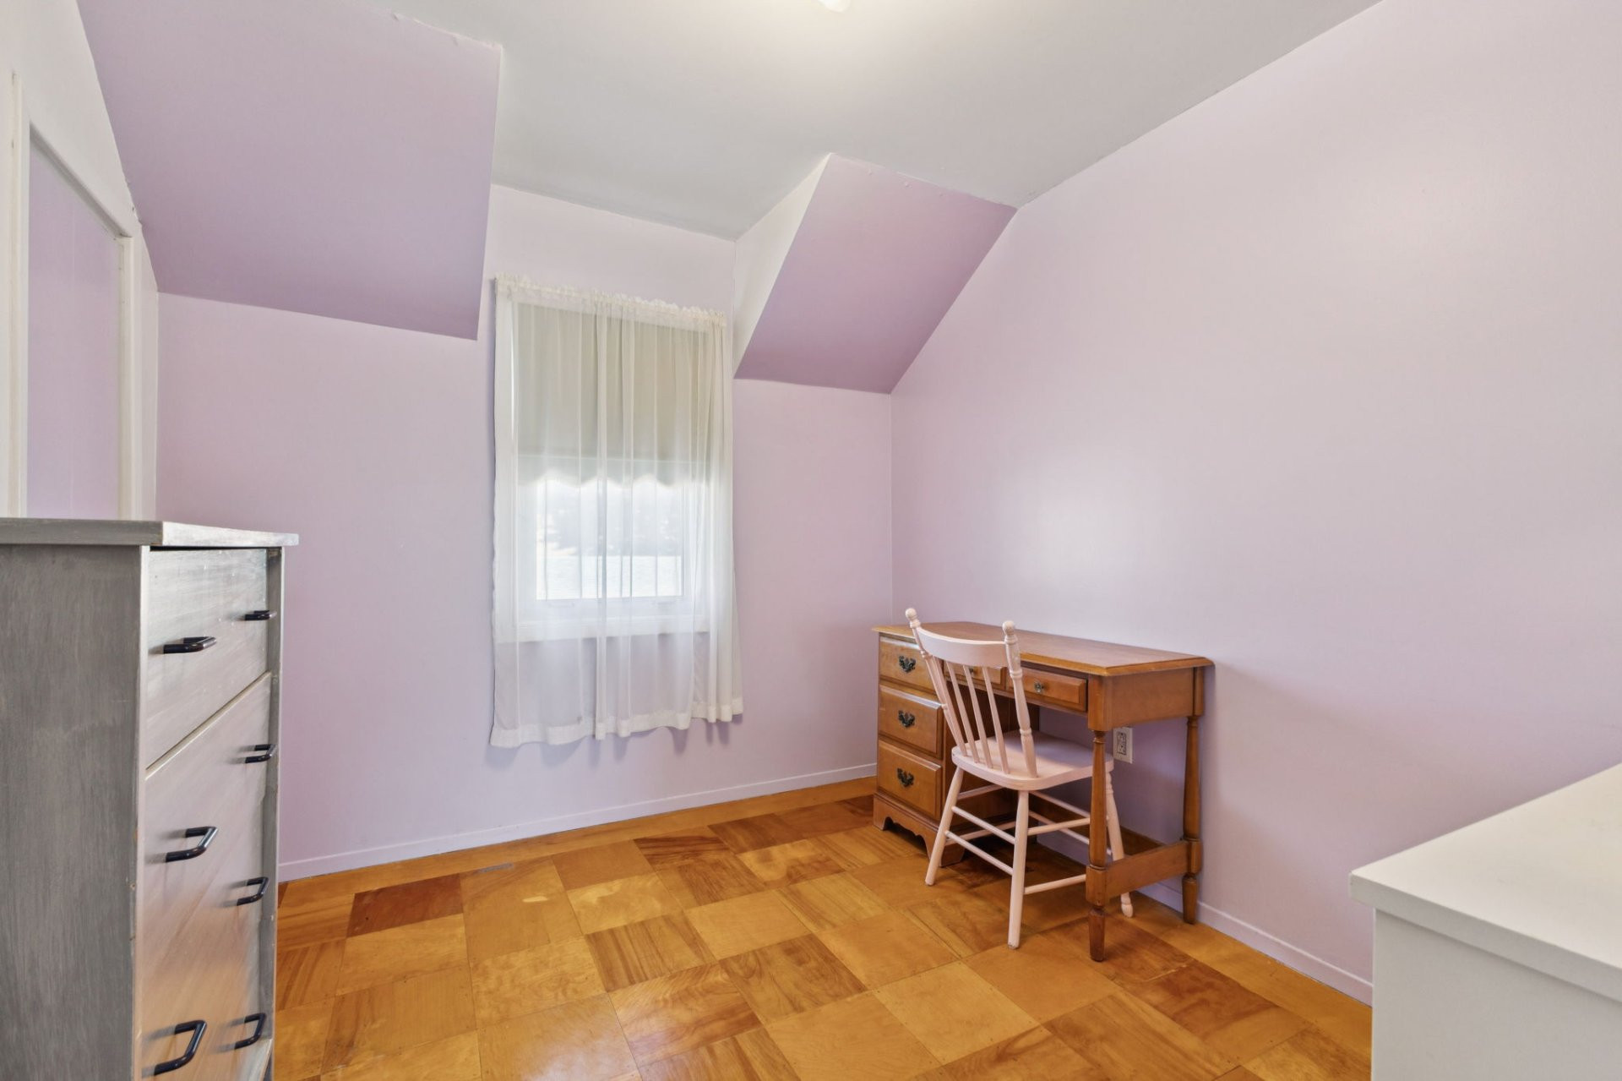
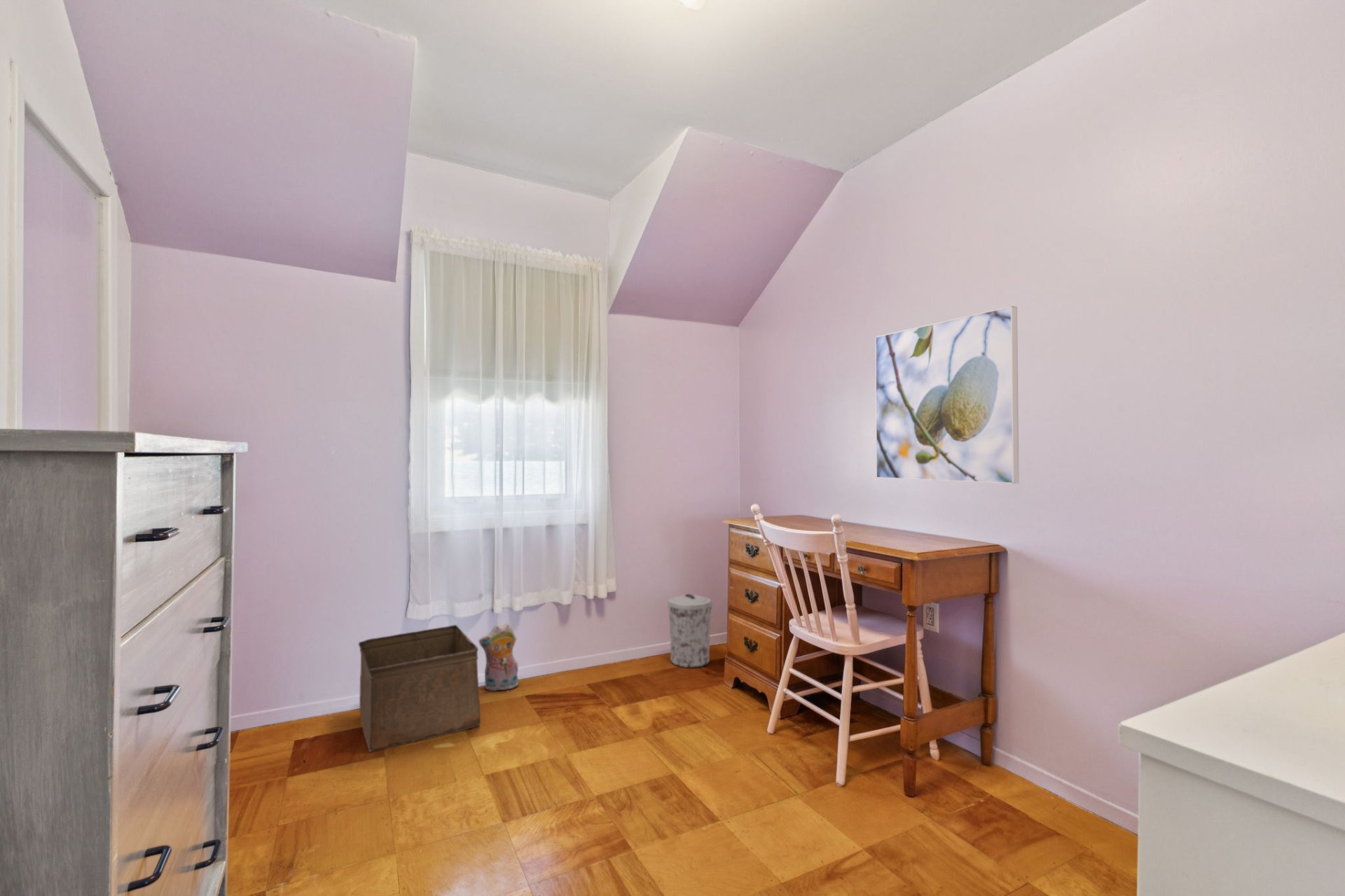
+ storage bin (418, 682)
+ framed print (939, 401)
+ trash can (690, 628)
+ plush toy (500, 656)
